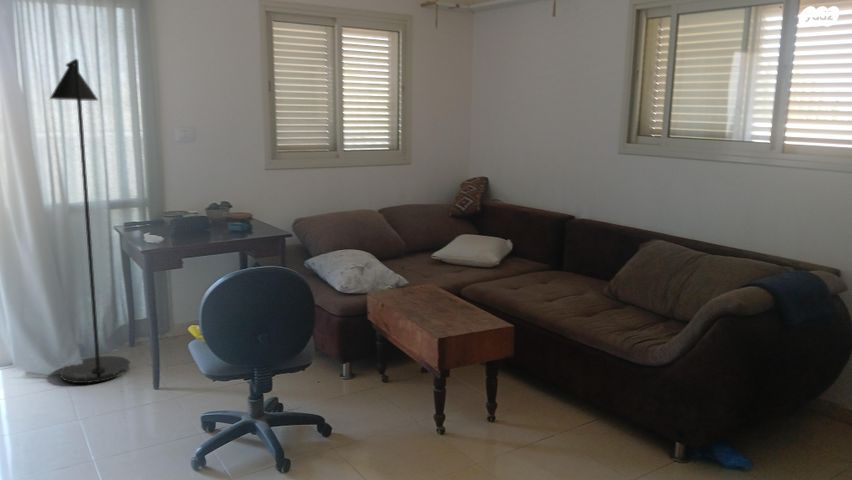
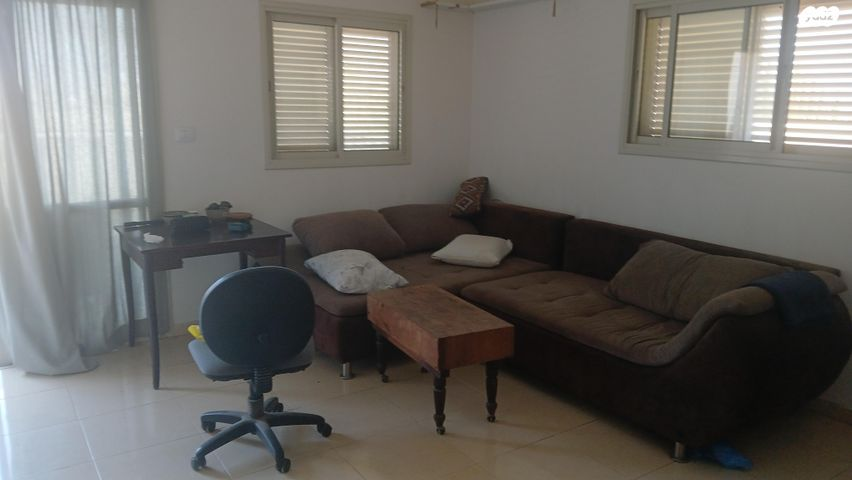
- floor lamp (86, 221)
